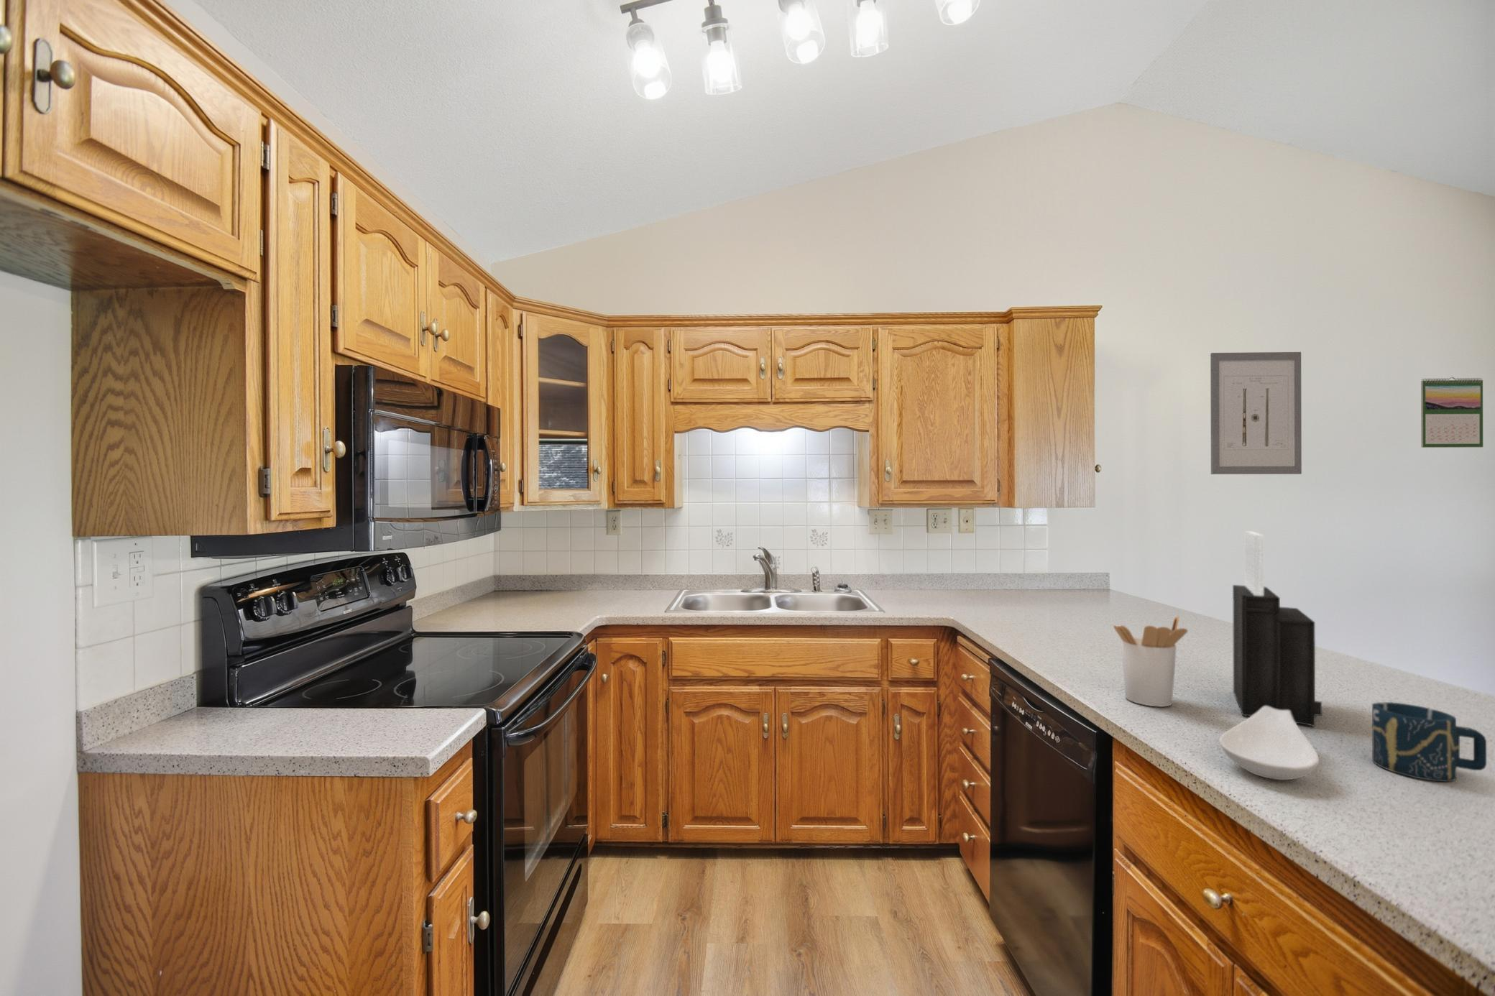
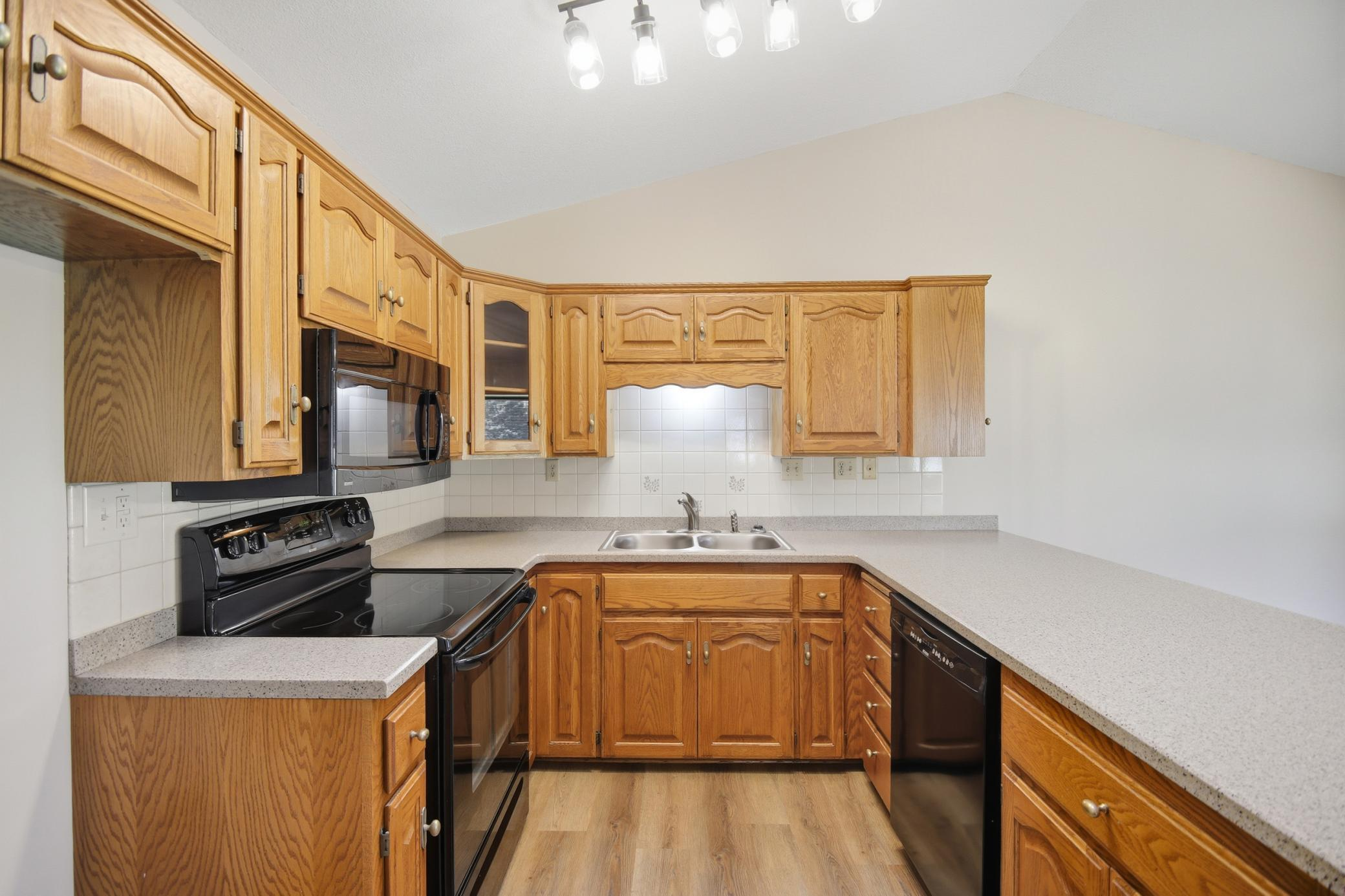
- wall art (1256, 414)
- spoon rest (1270, 739)
- knife block (1278, 621)
- utensil holder (1154, 659)
- cup (1427, 741)
- calendar (1452, 411)
